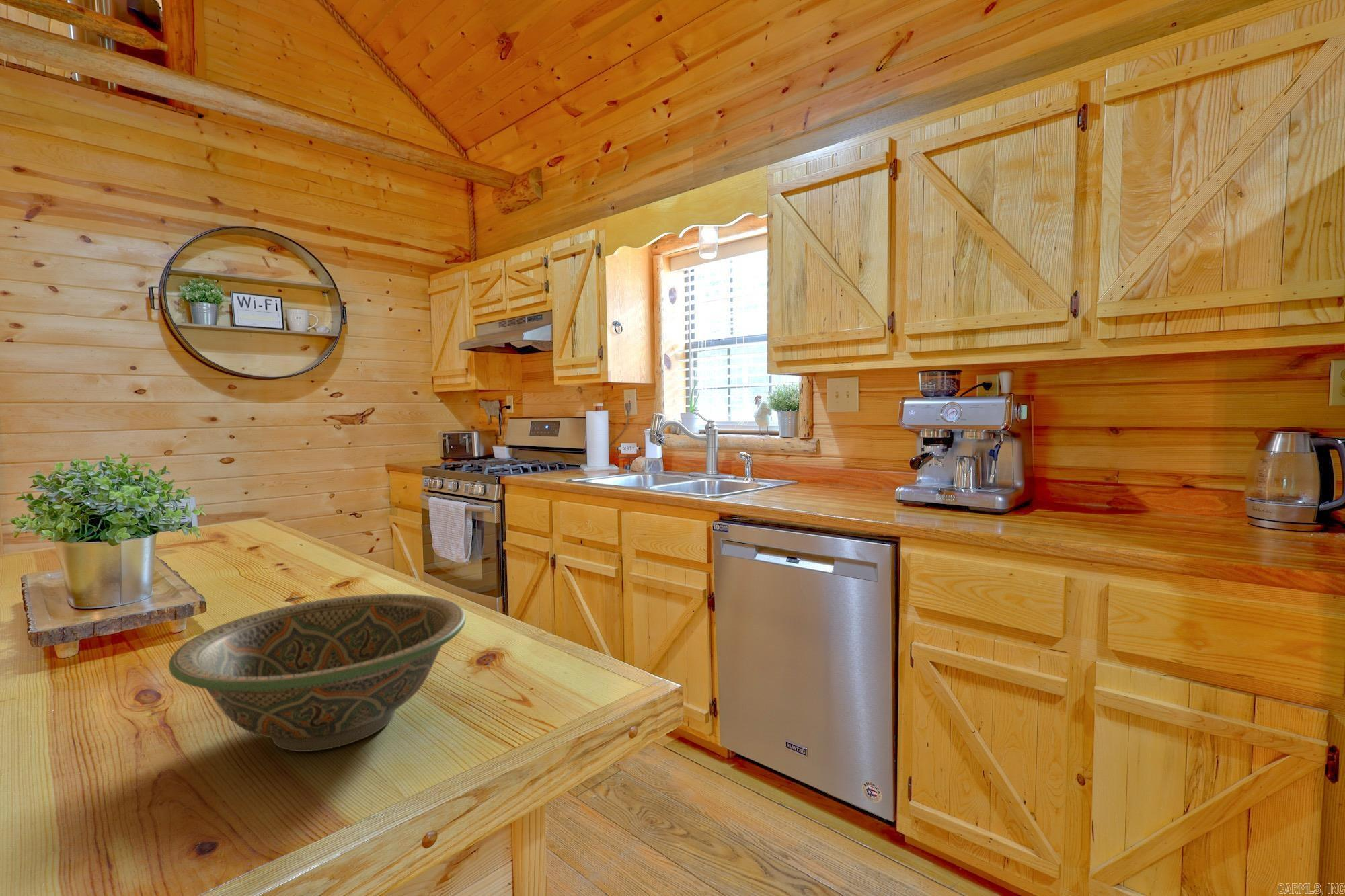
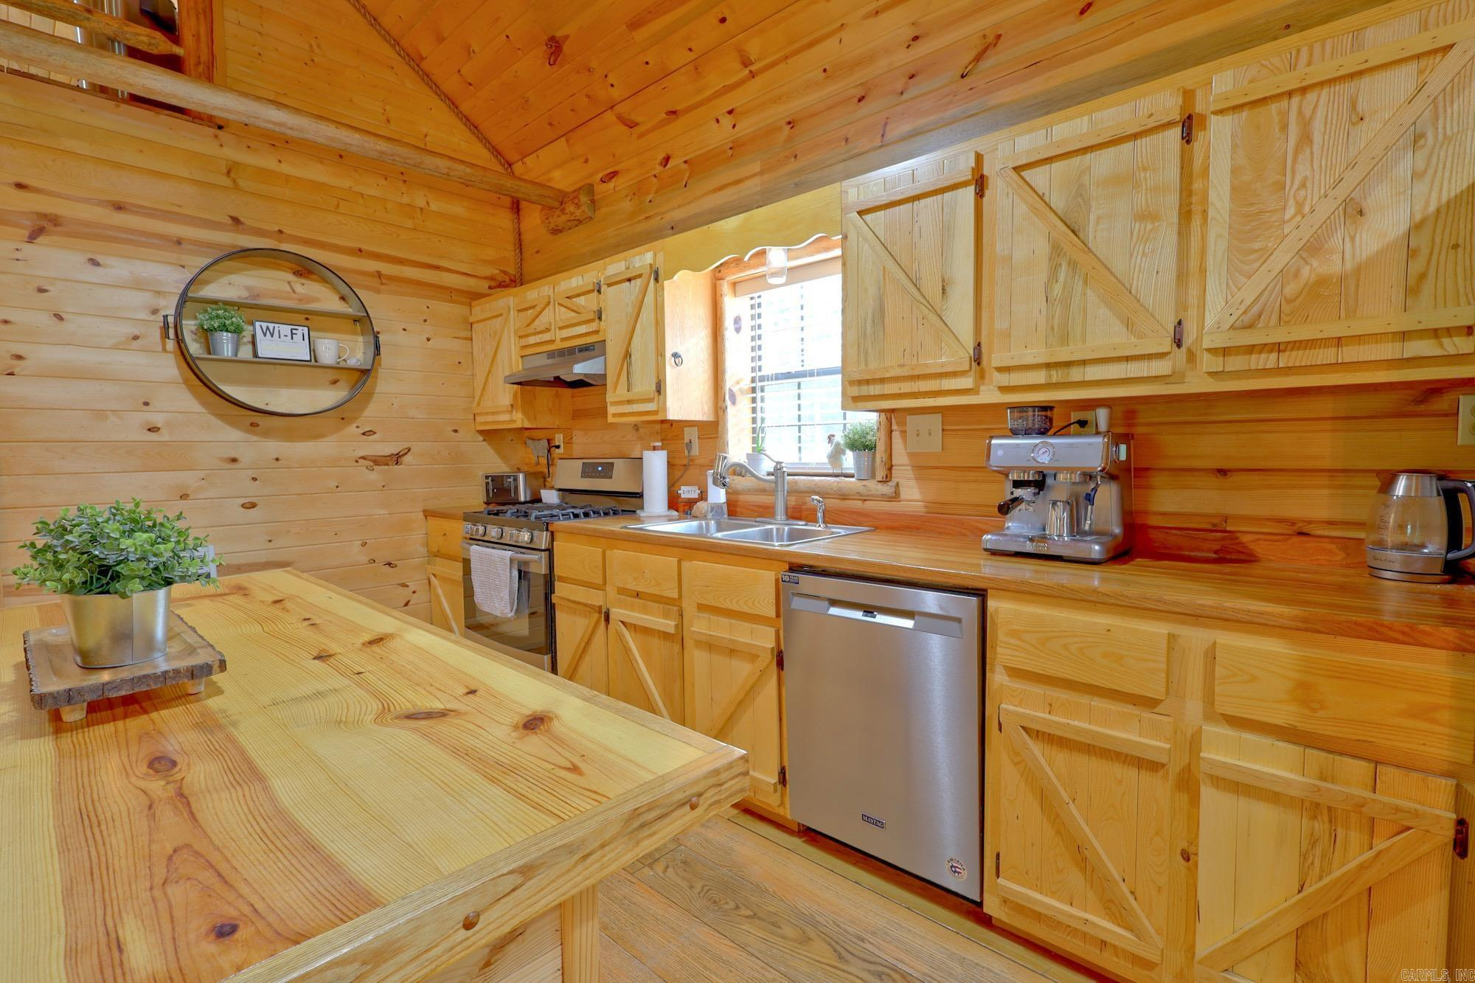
- decorative bowl (334, 676)
